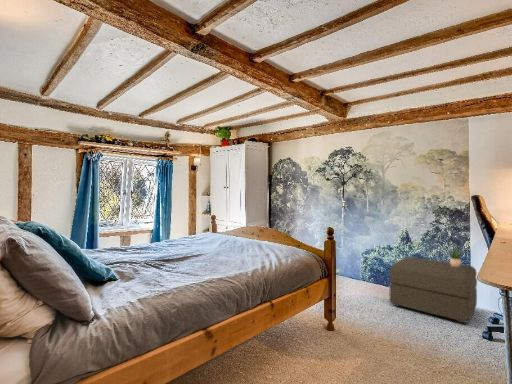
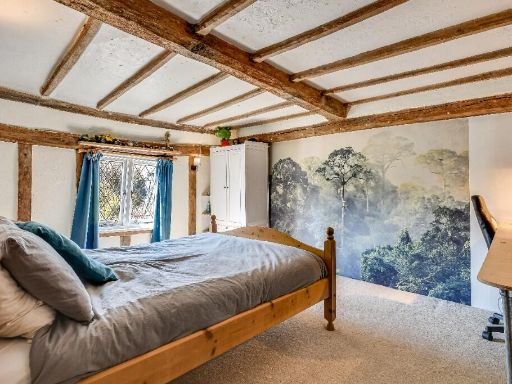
- potted plant (455, 254)
- ottoman (432, 285)
